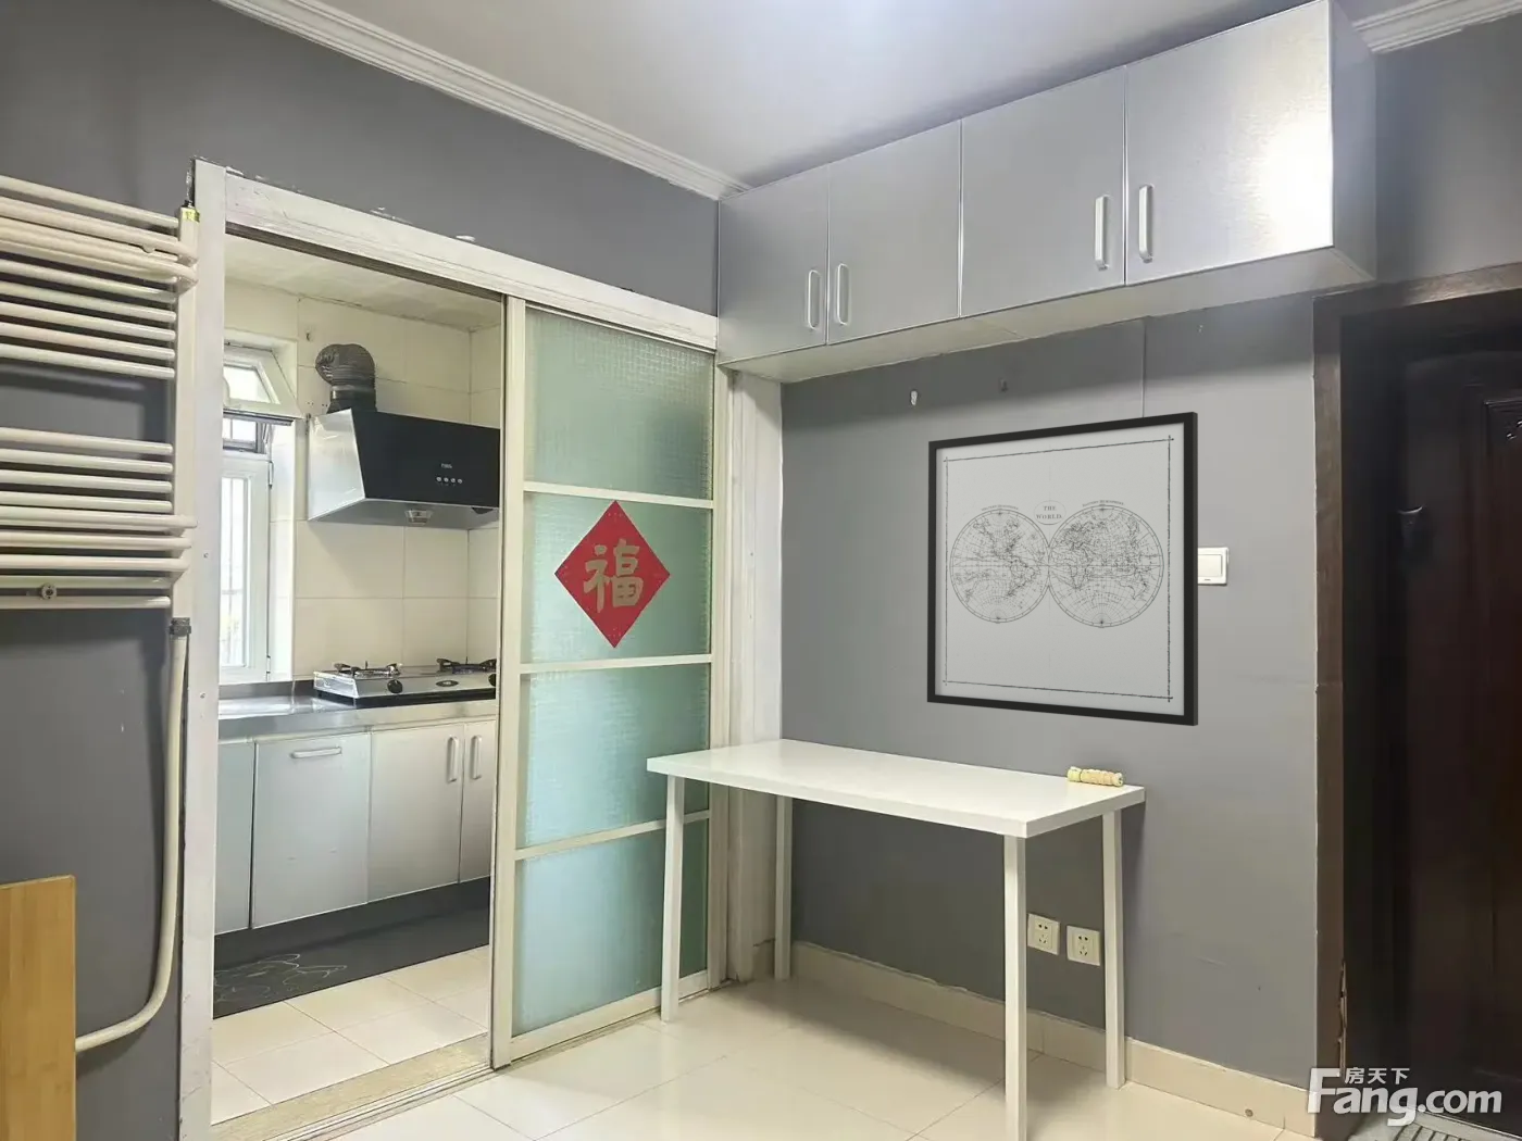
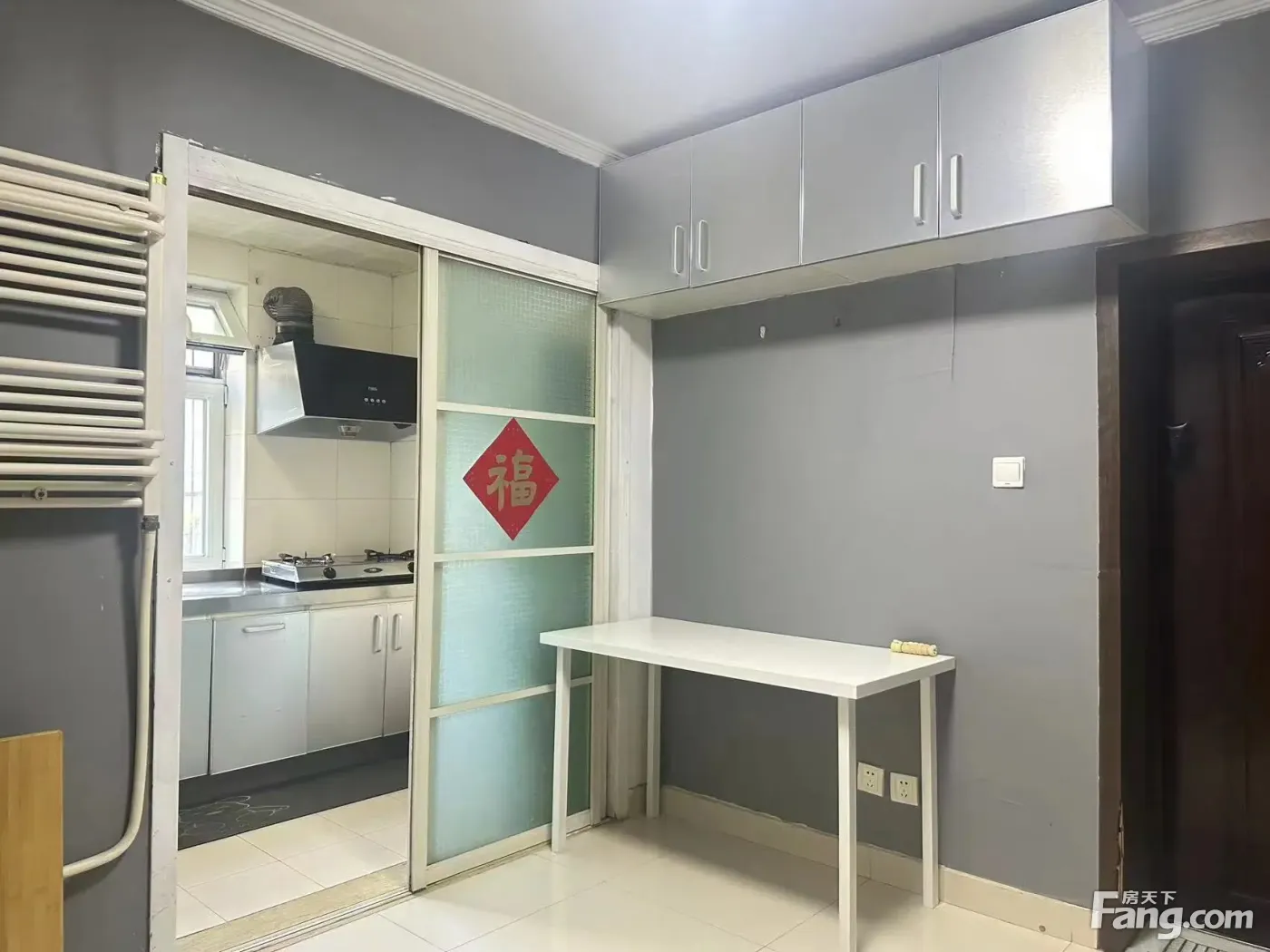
- wall art (1050, 569)
